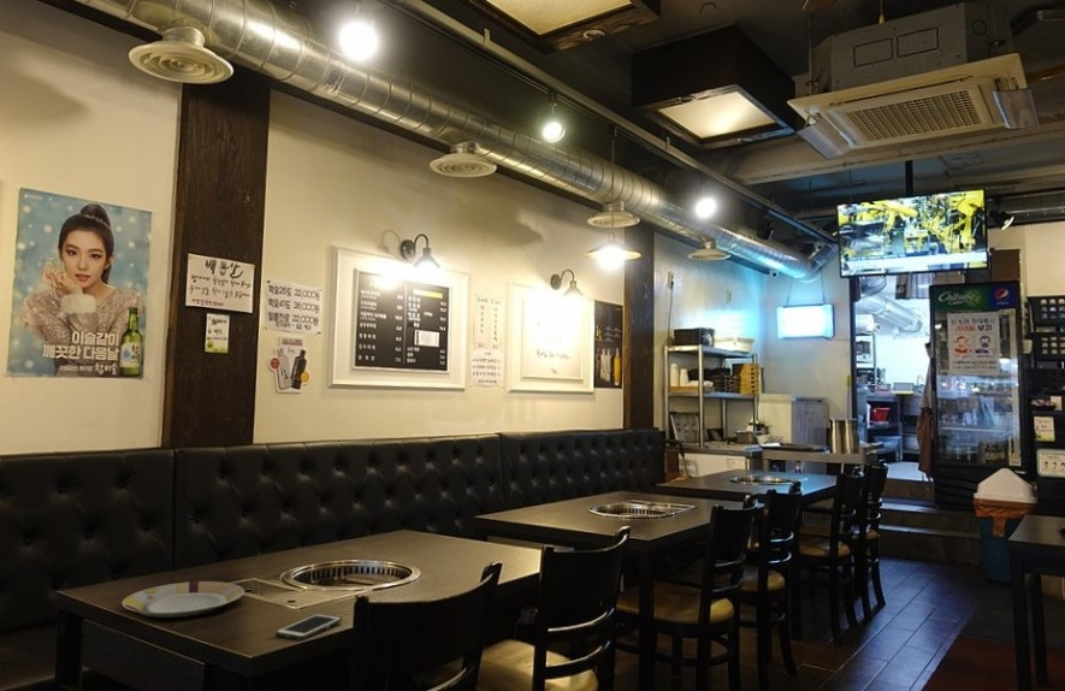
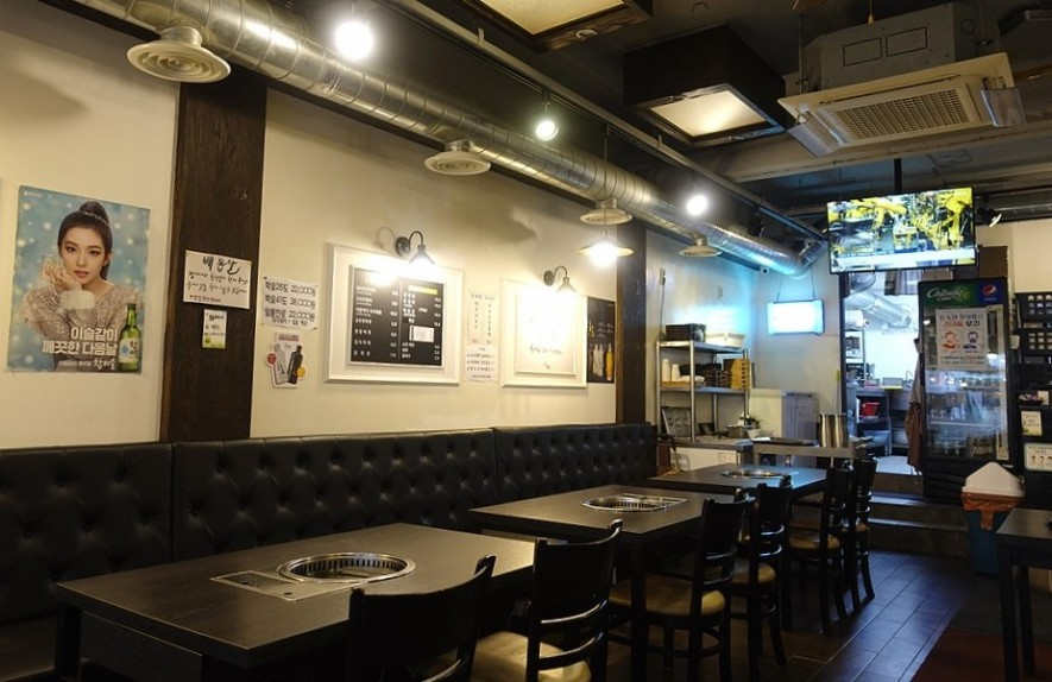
- cell phone (309, 626)
- plate (184, 600)
